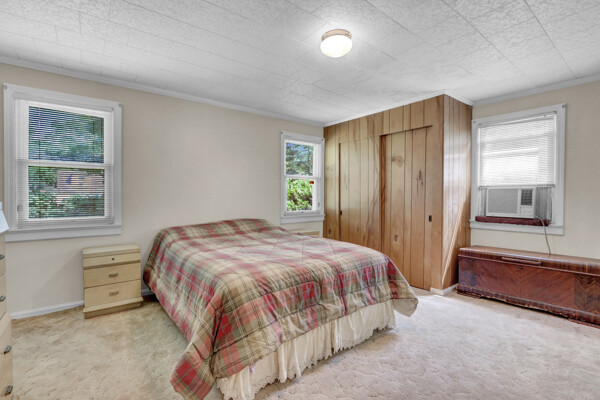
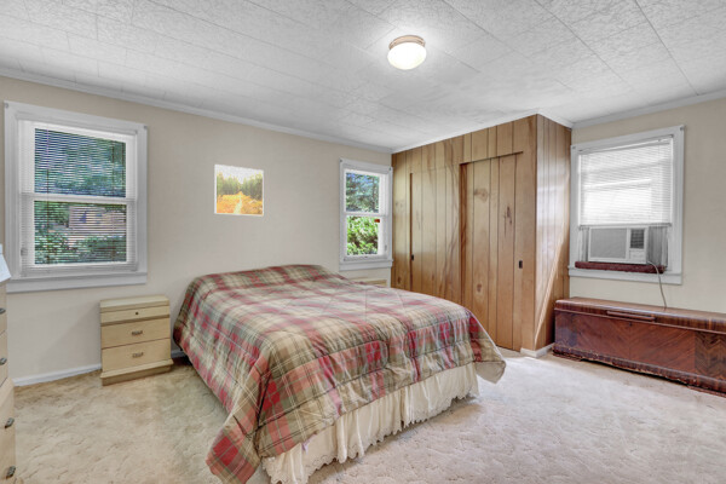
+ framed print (240, 191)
